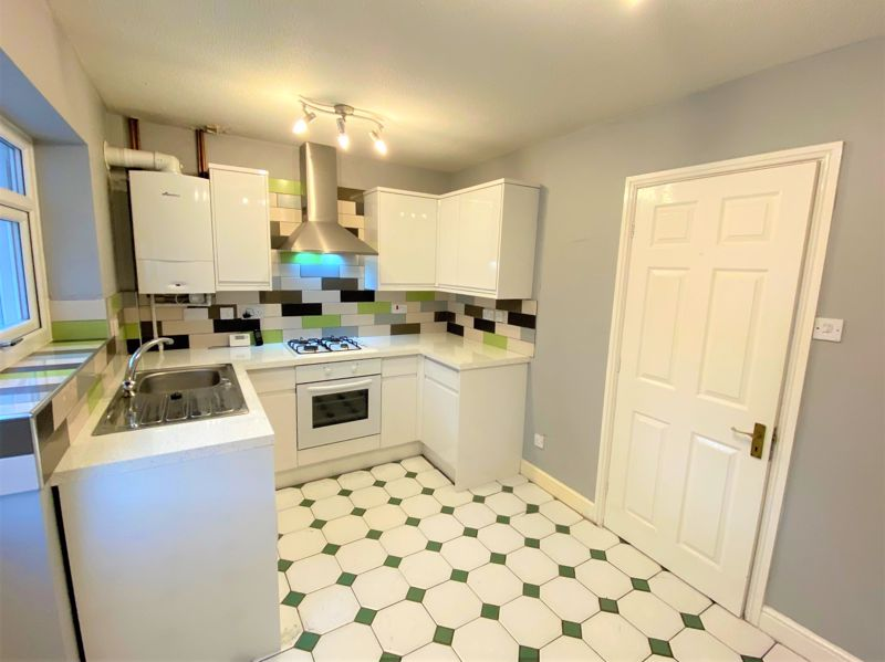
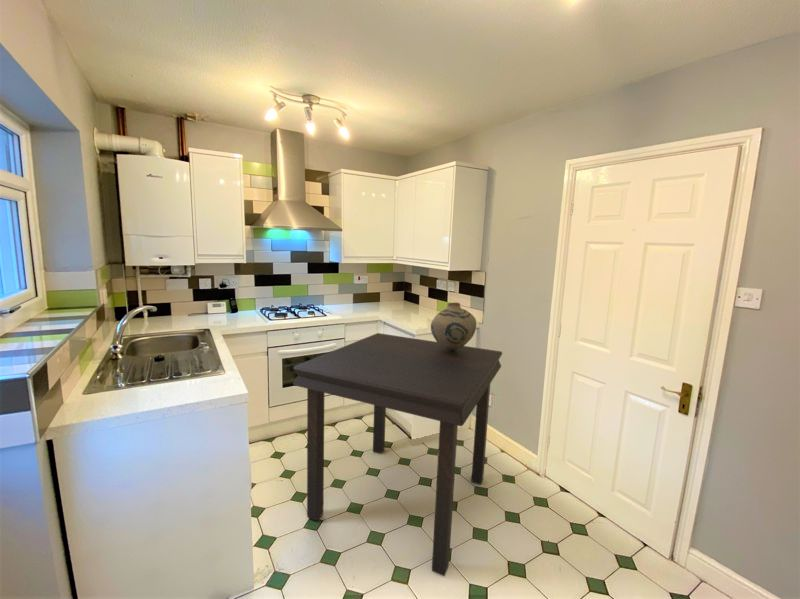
+ vase (453, 326)
+ dining table (409, 413)
